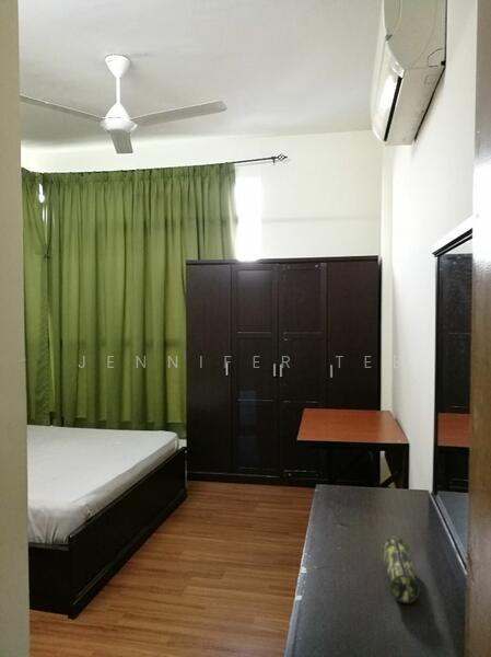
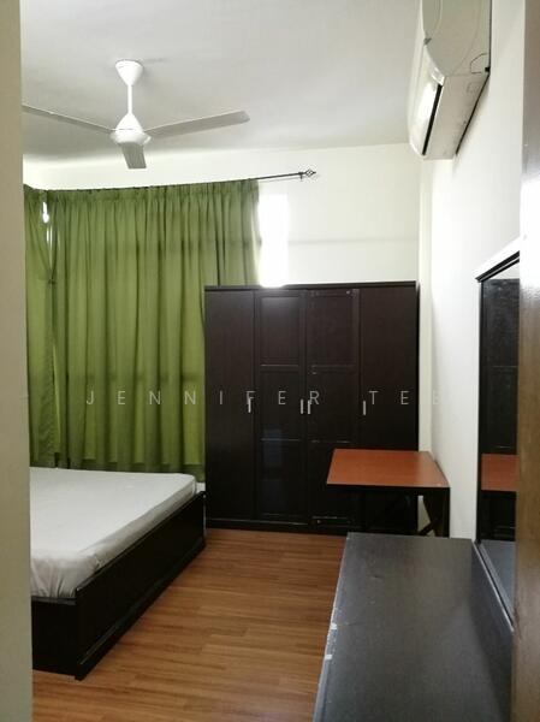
- pencil case (399, 567)
